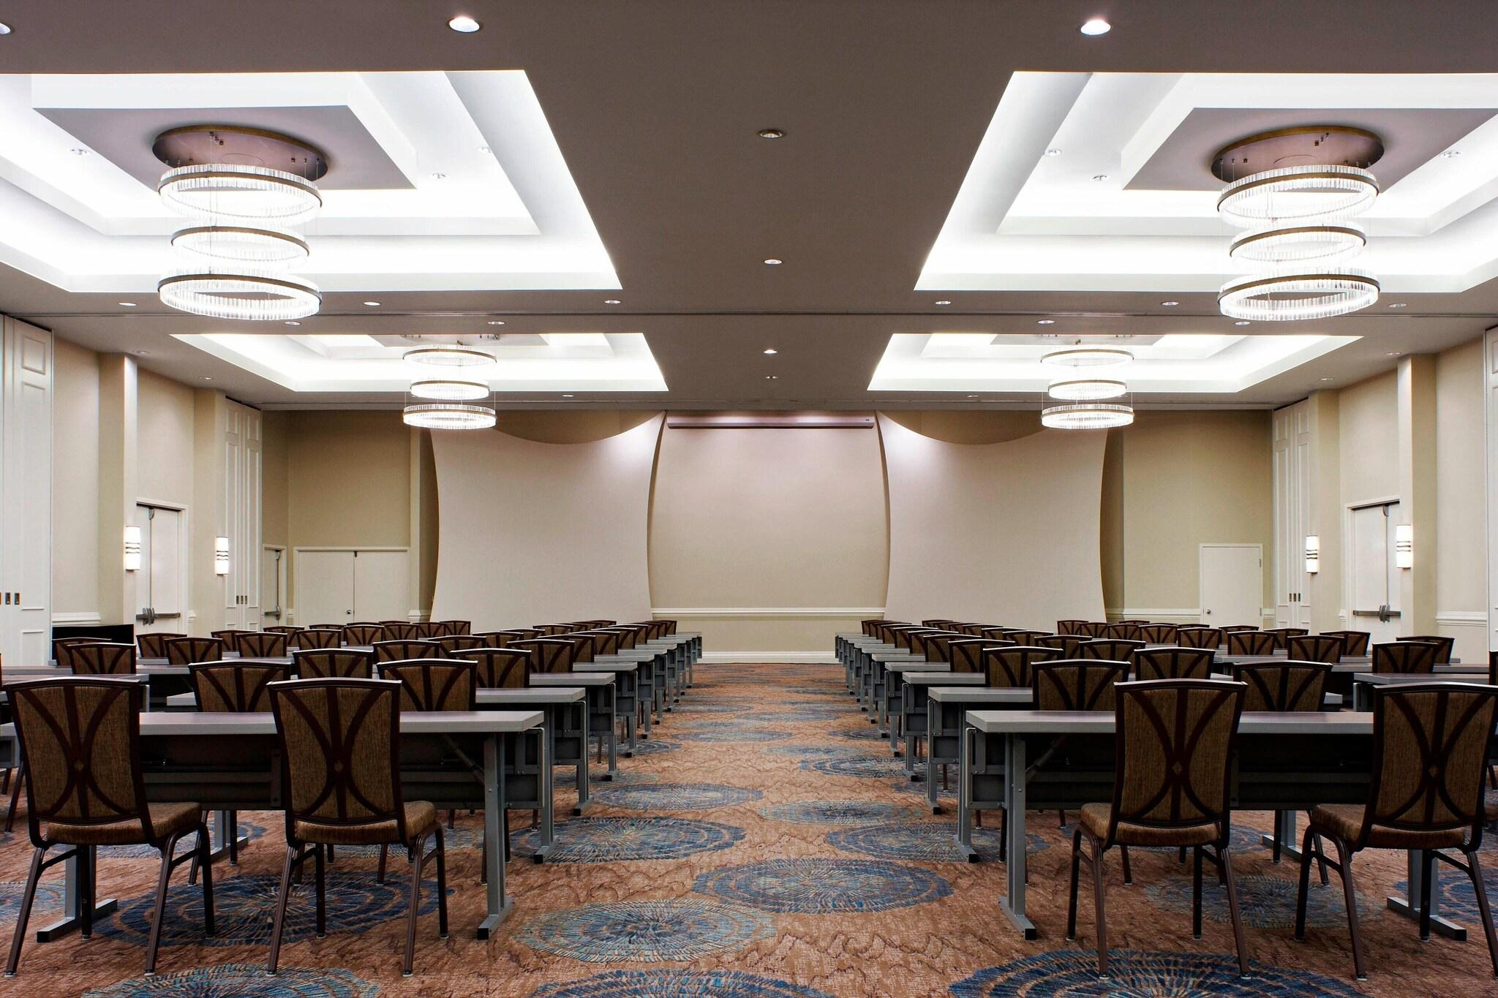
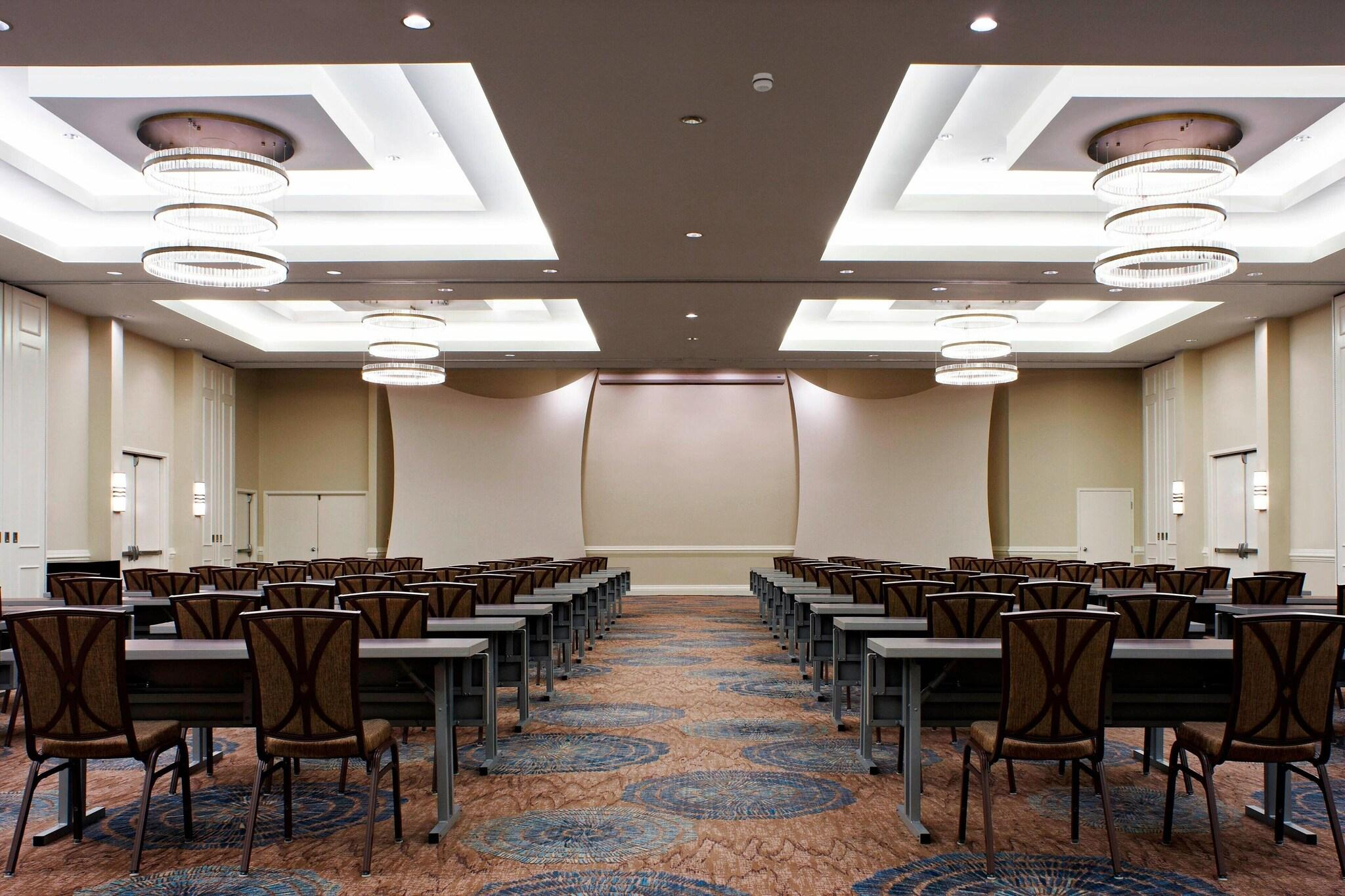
+ smoke detector (762, 82)
